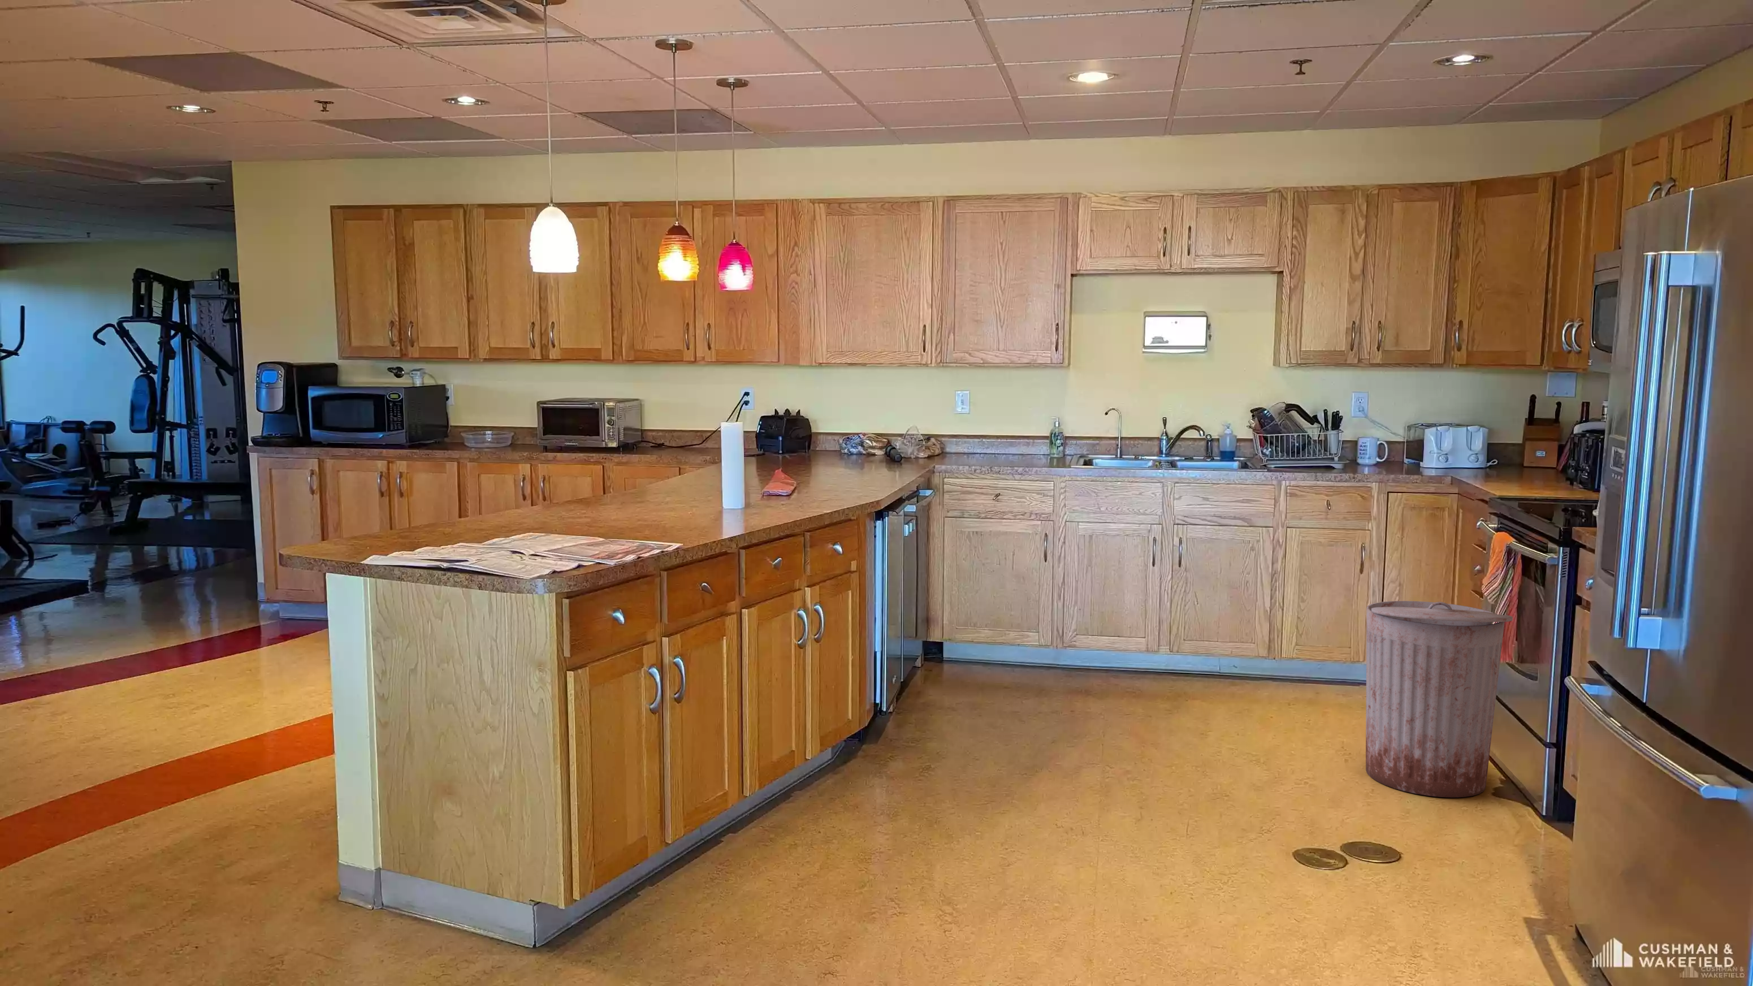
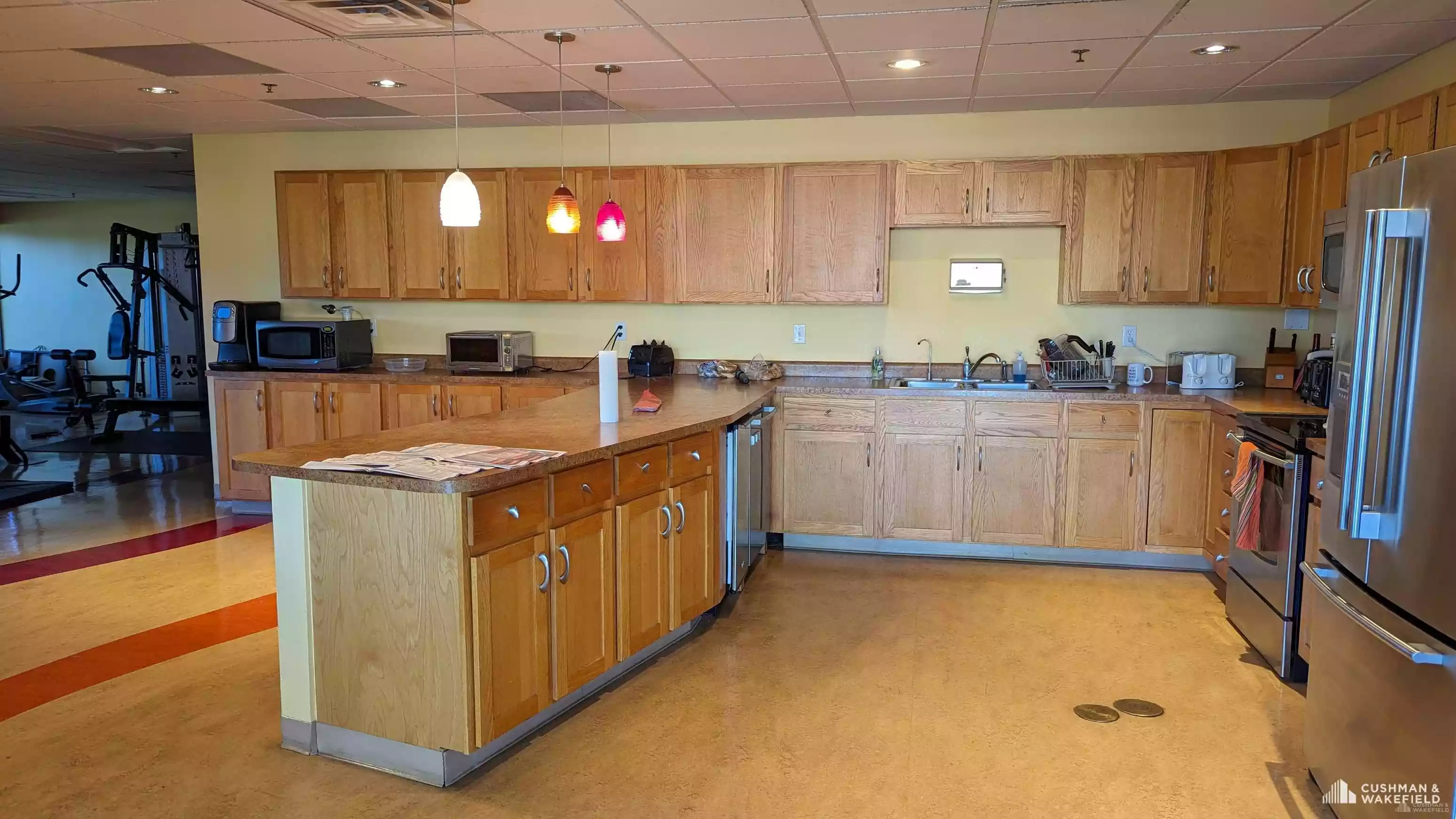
- trash can (1433, 691)
